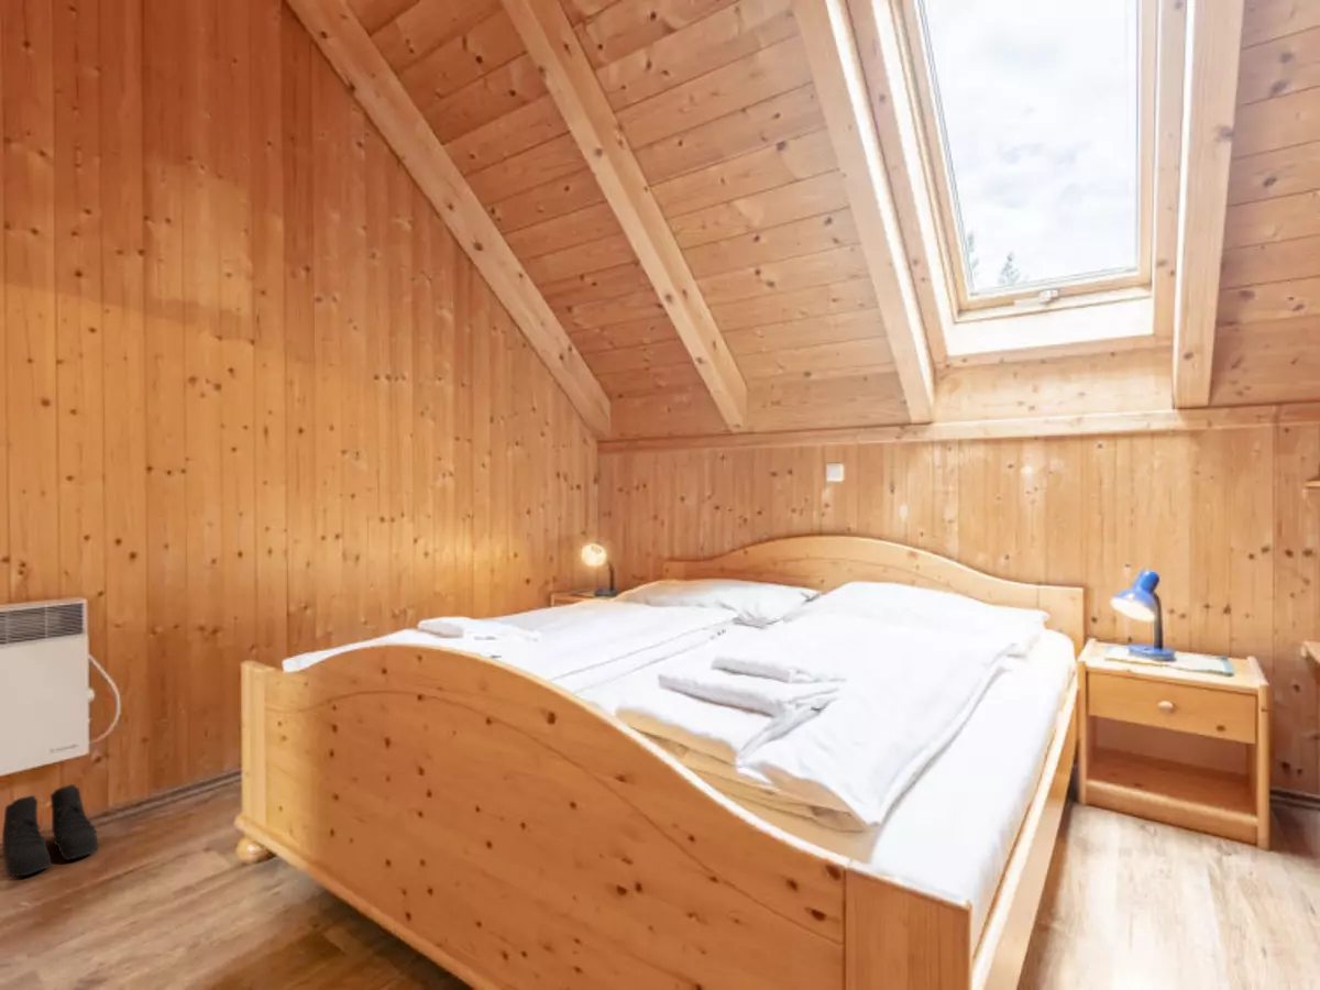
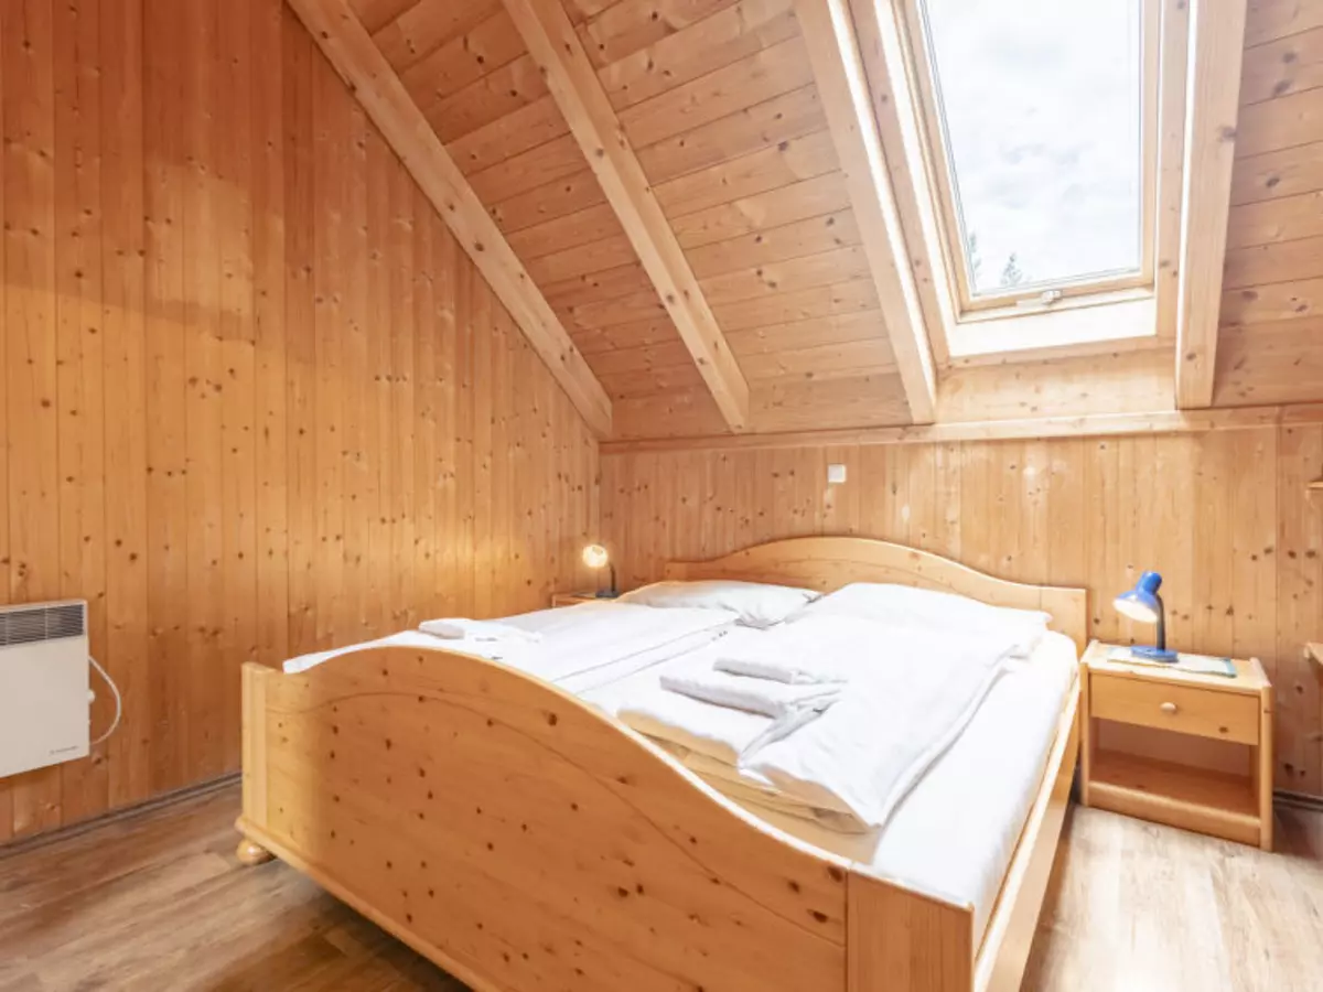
- boots (52, 824)
